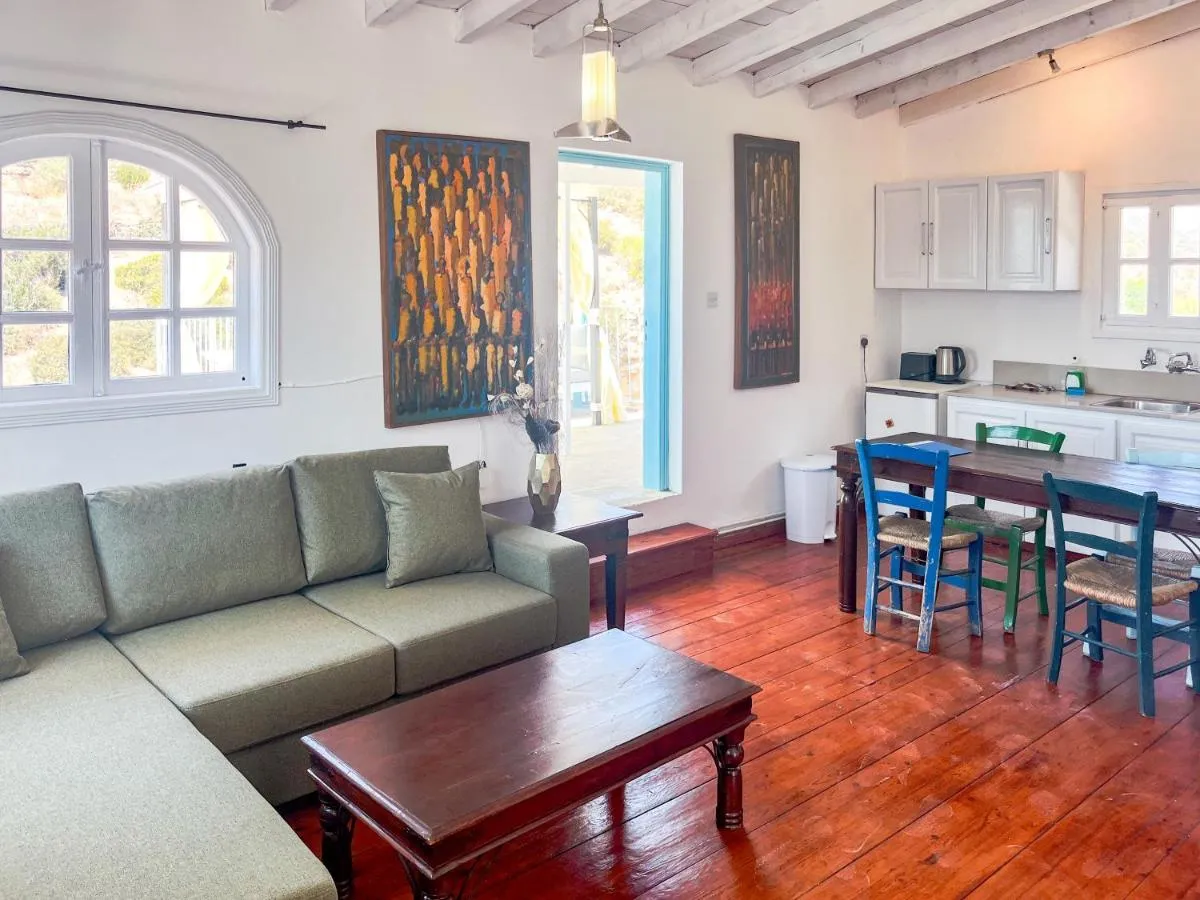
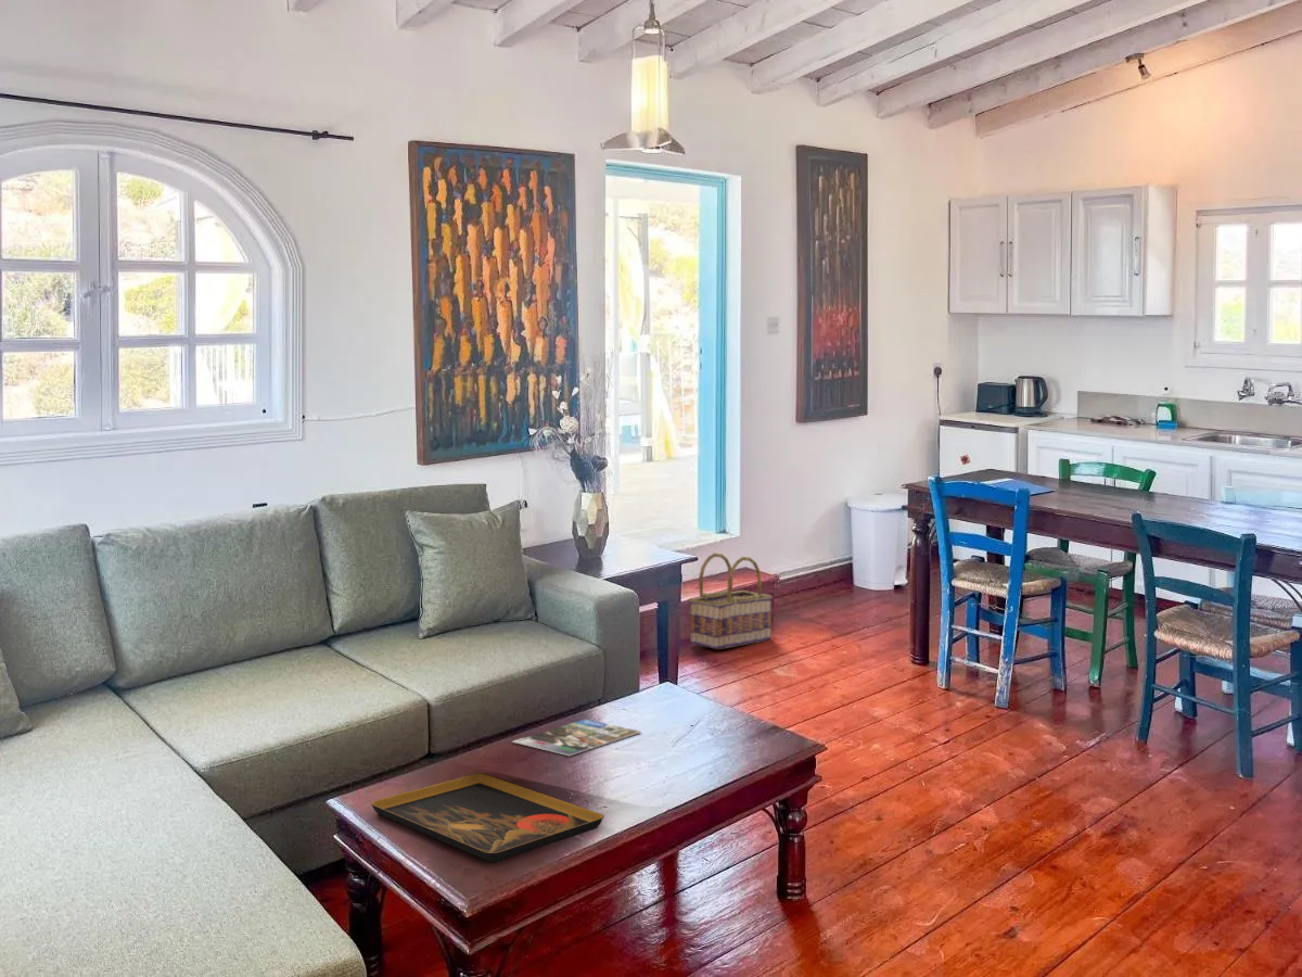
+ magazine (577, 736)
+ basket (730, 598)
+ decorative tray (485, 814)
